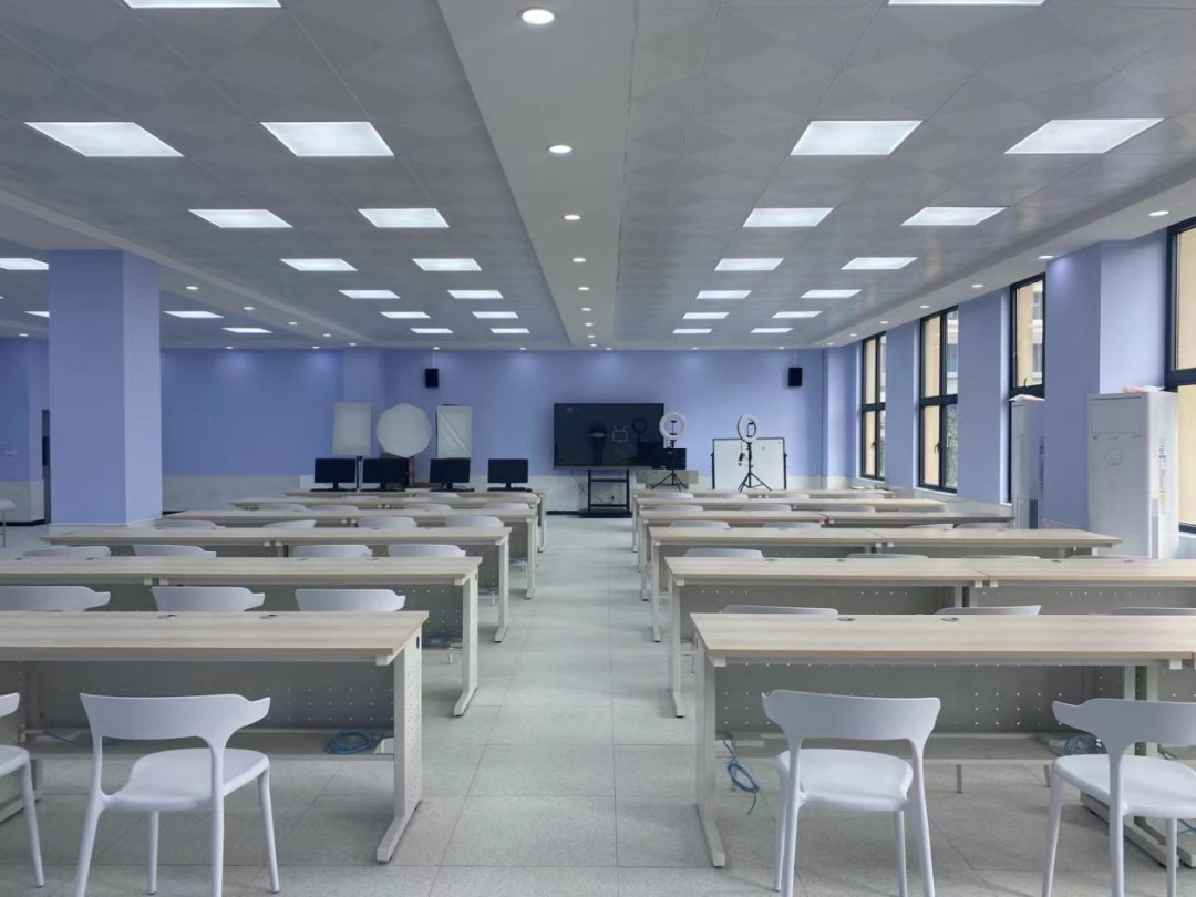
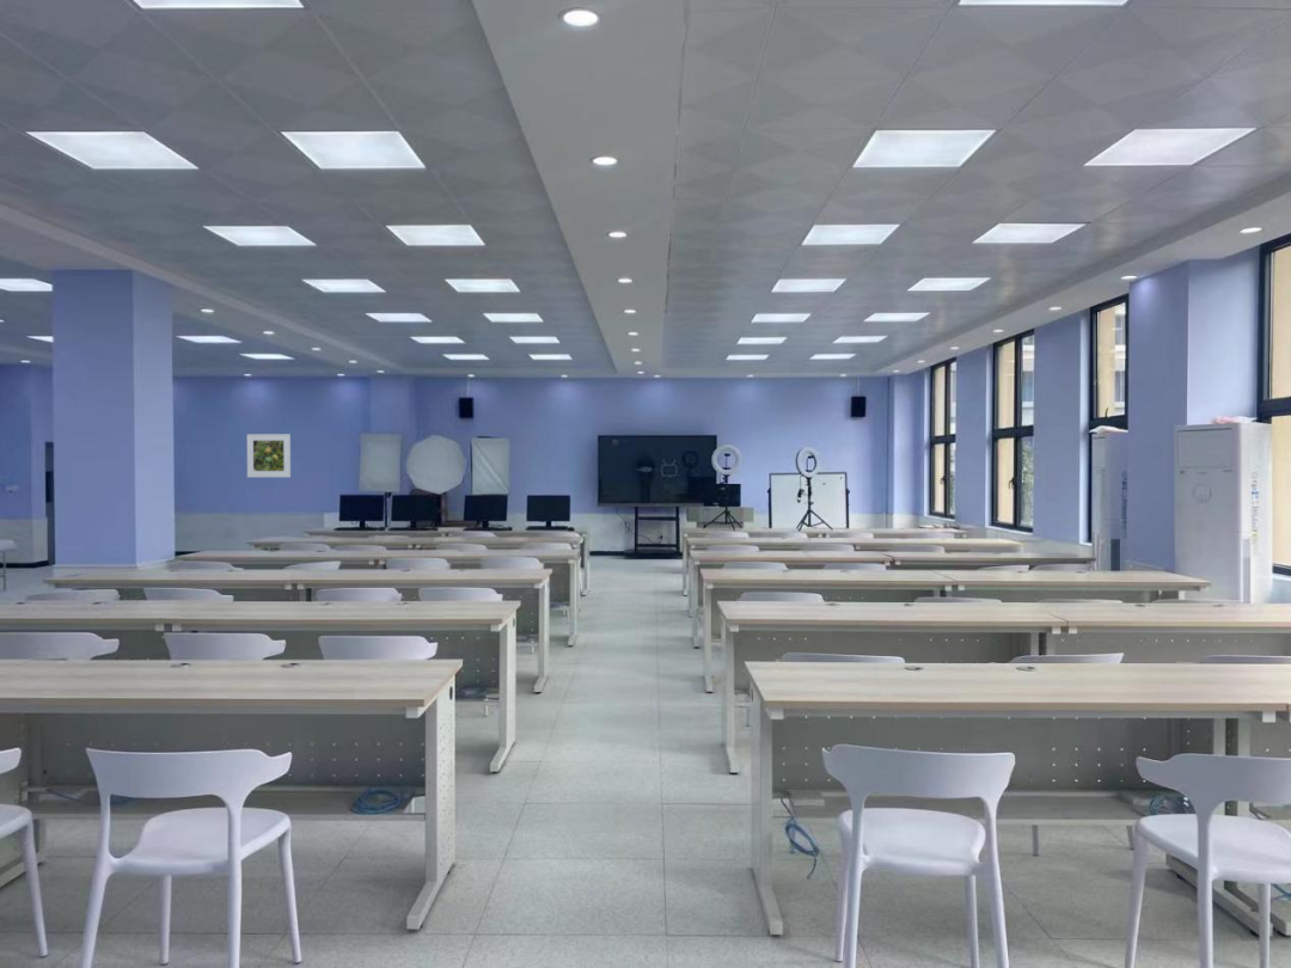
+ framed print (268, 455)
